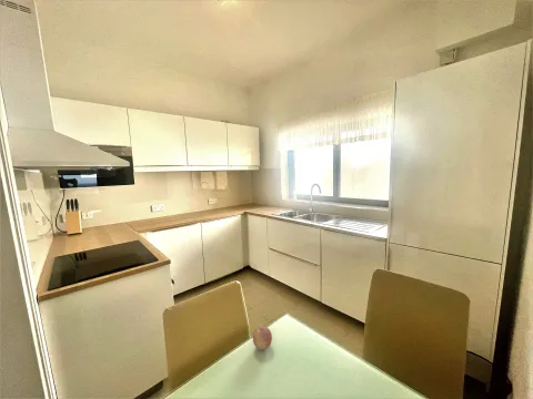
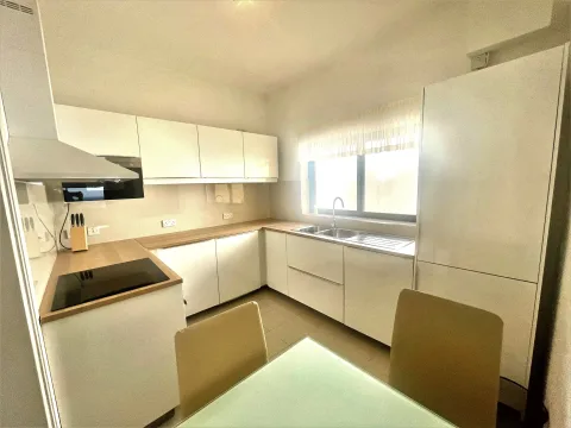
- fruit (262, 337)
